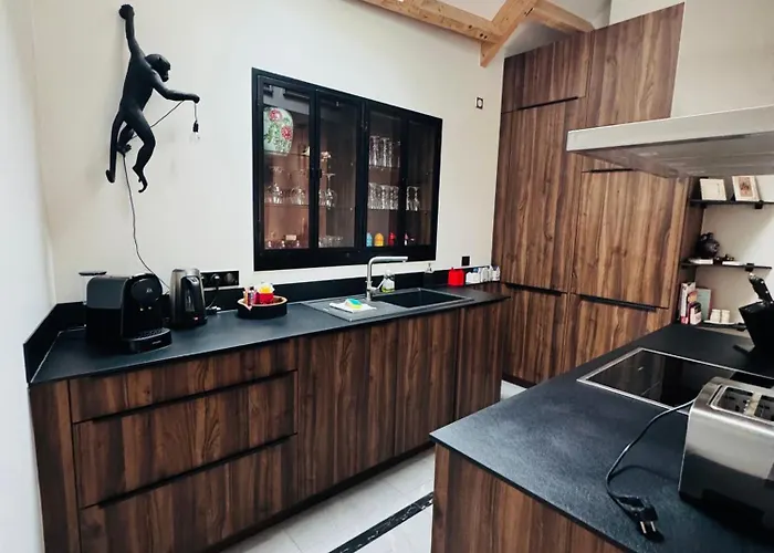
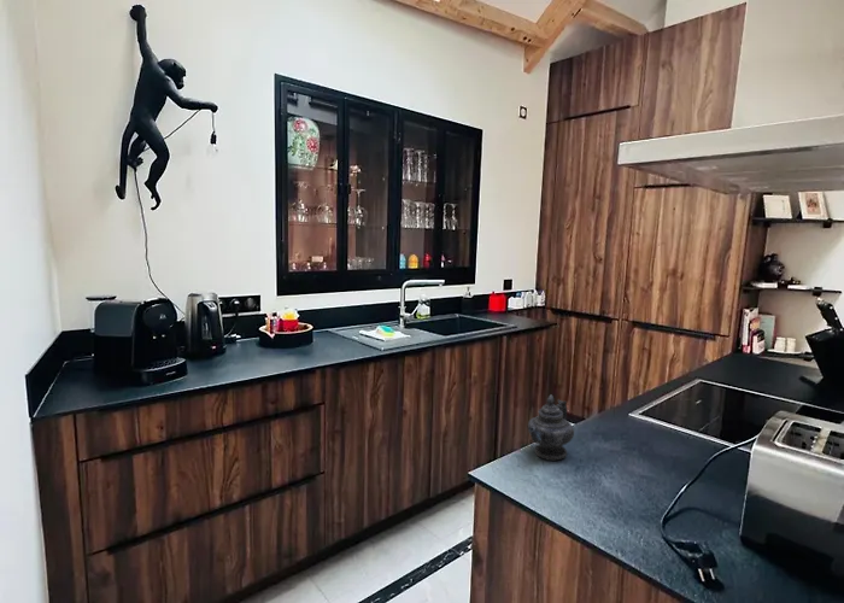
+ teapot (550, 425)
